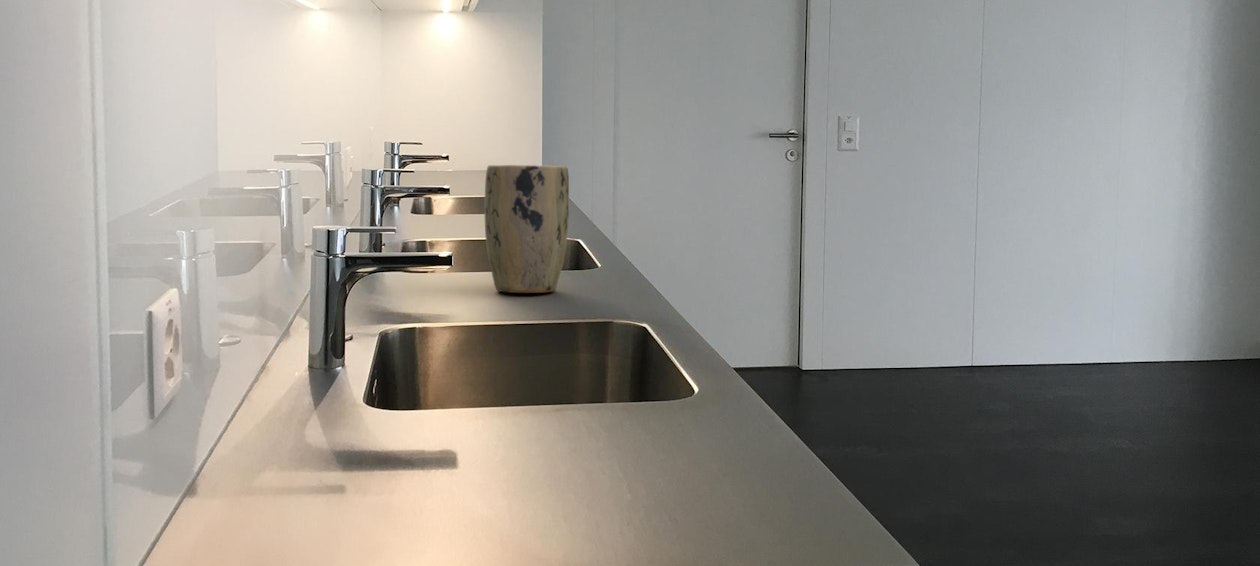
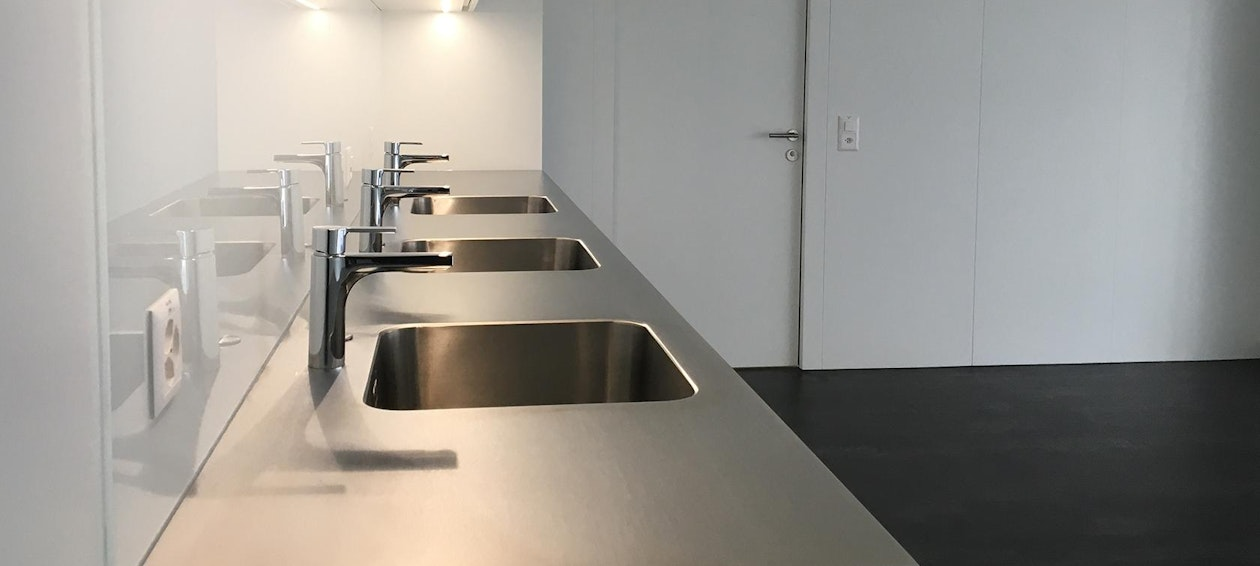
- plant pot (526, 228)
